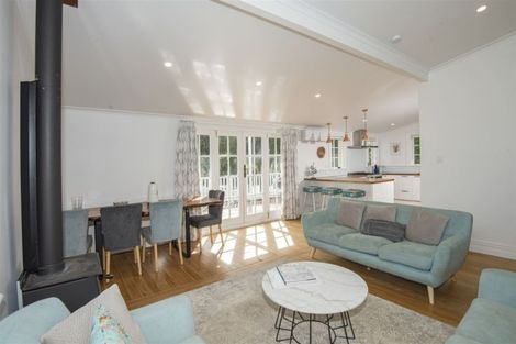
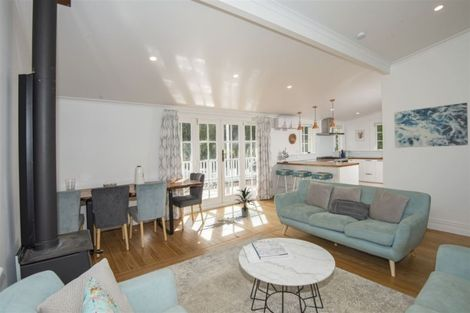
+ indoor plant (244, 201)
+ wall art (427, 127)
